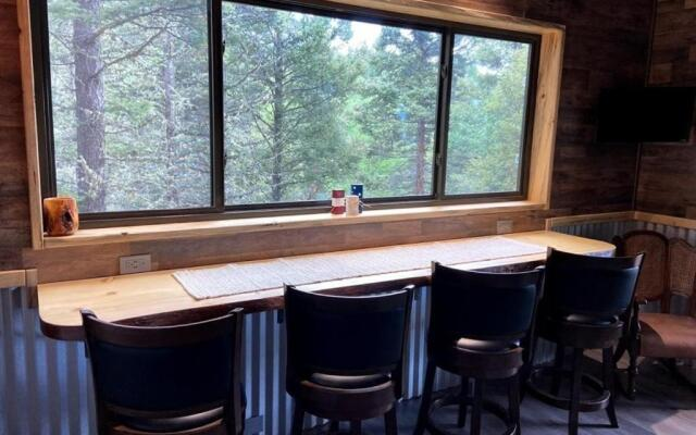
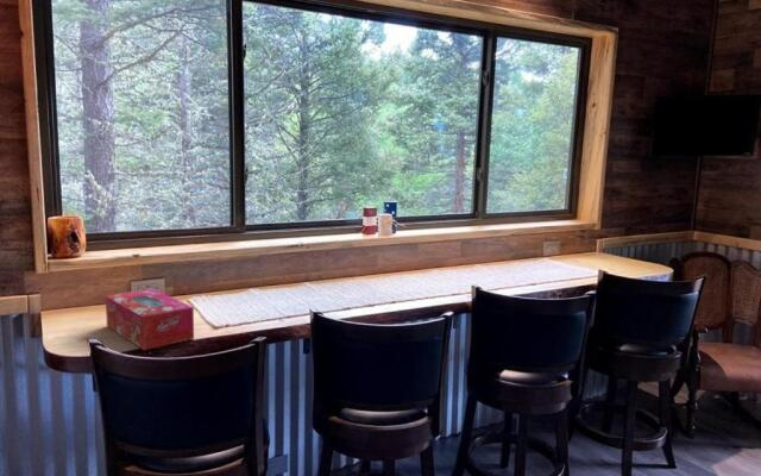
+ tissue box (149, 317)
